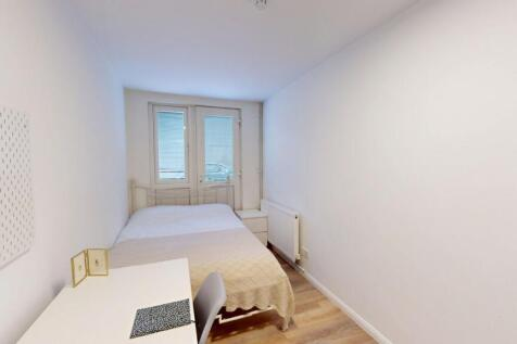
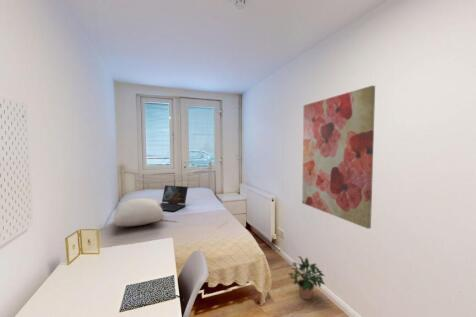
+ laptop (169, 197)
+ potted plant (307, 279)
+ pillow (139, 211)
+ wall art (331, 156)
